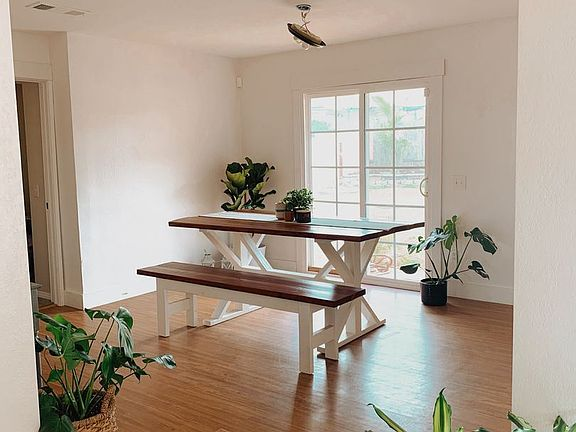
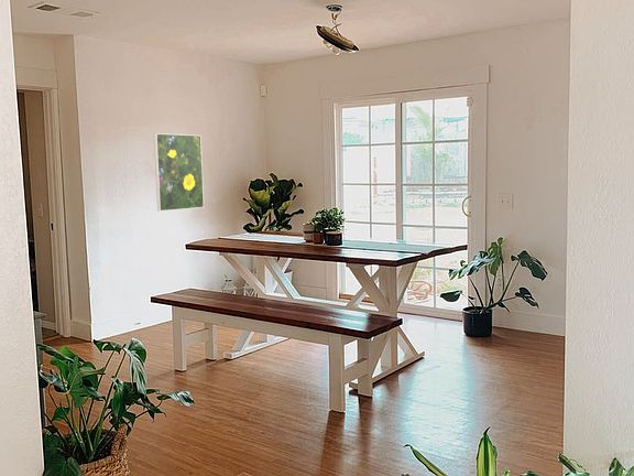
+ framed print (179, 172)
